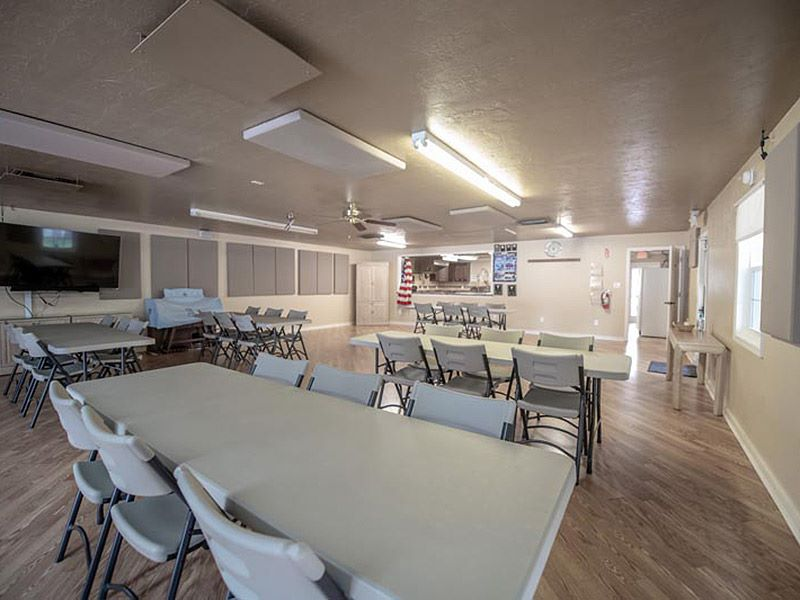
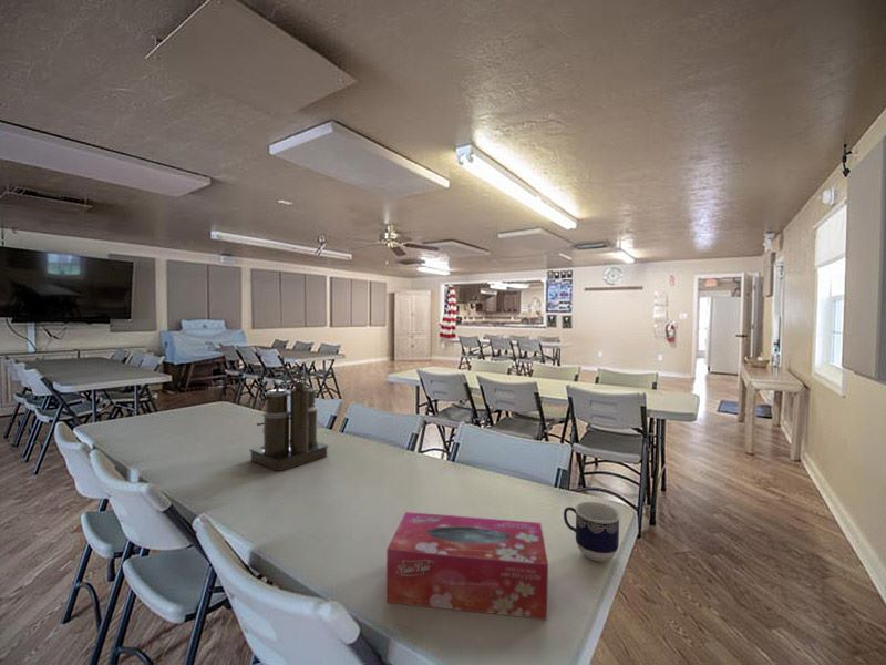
+ tissue box (467, 560)
+ cup (590, 531)
+ coffee maker (289, 411)
